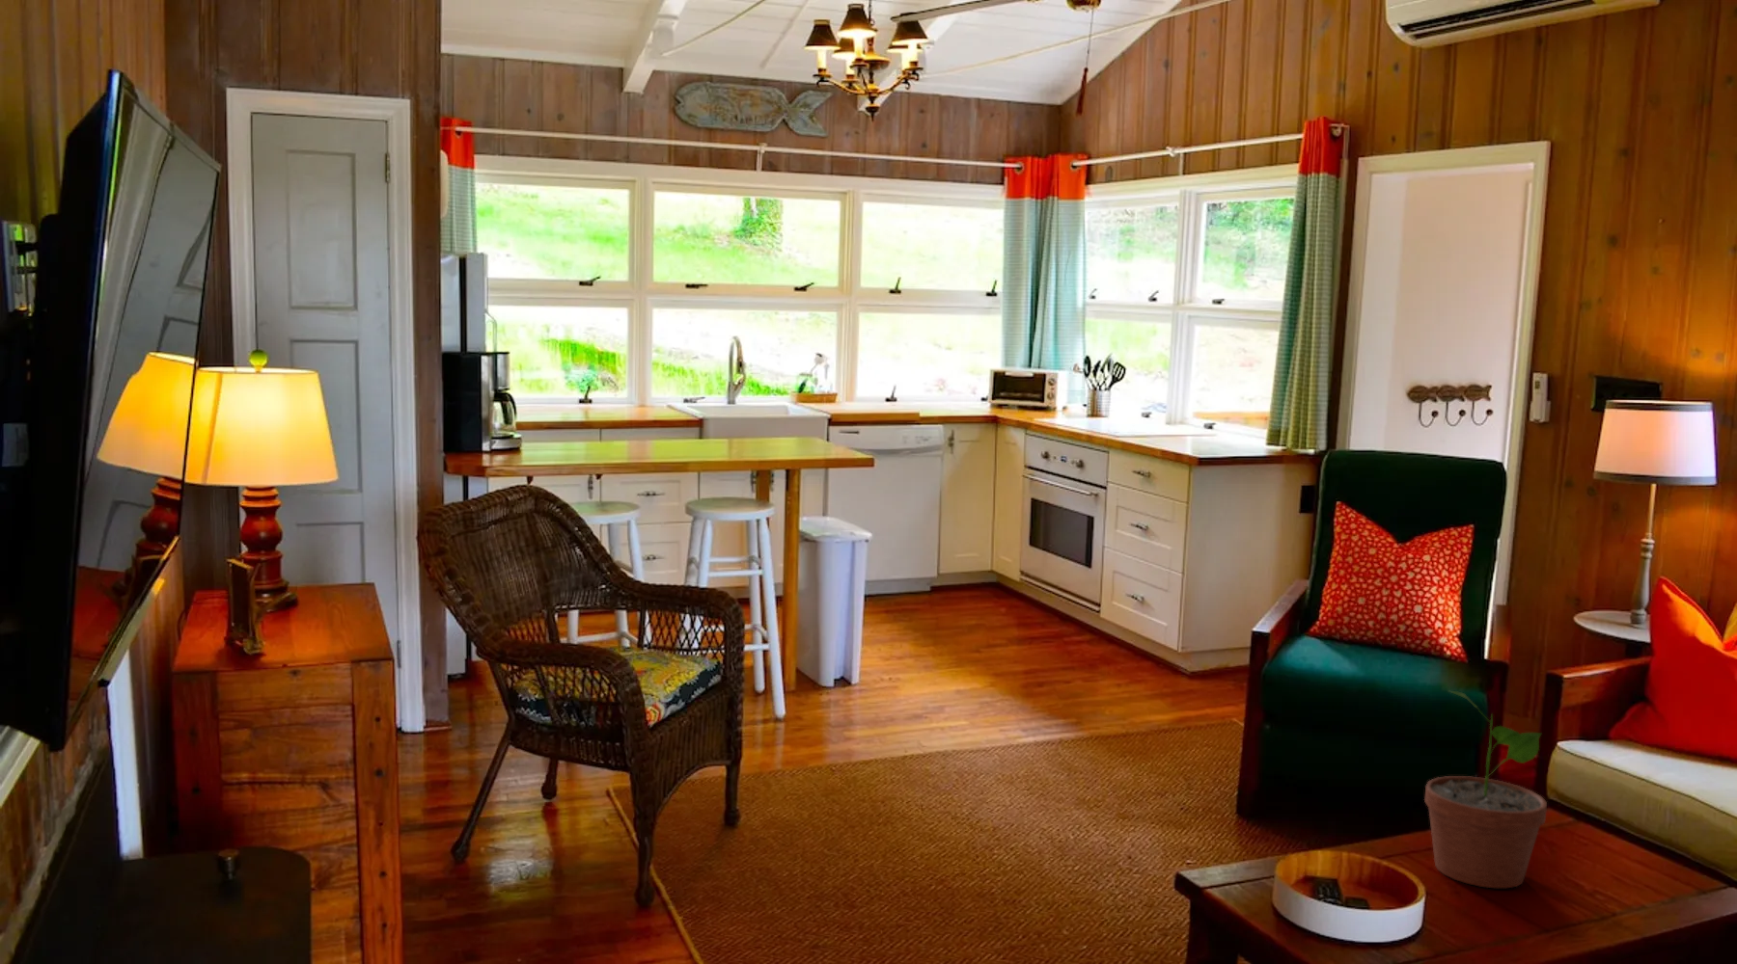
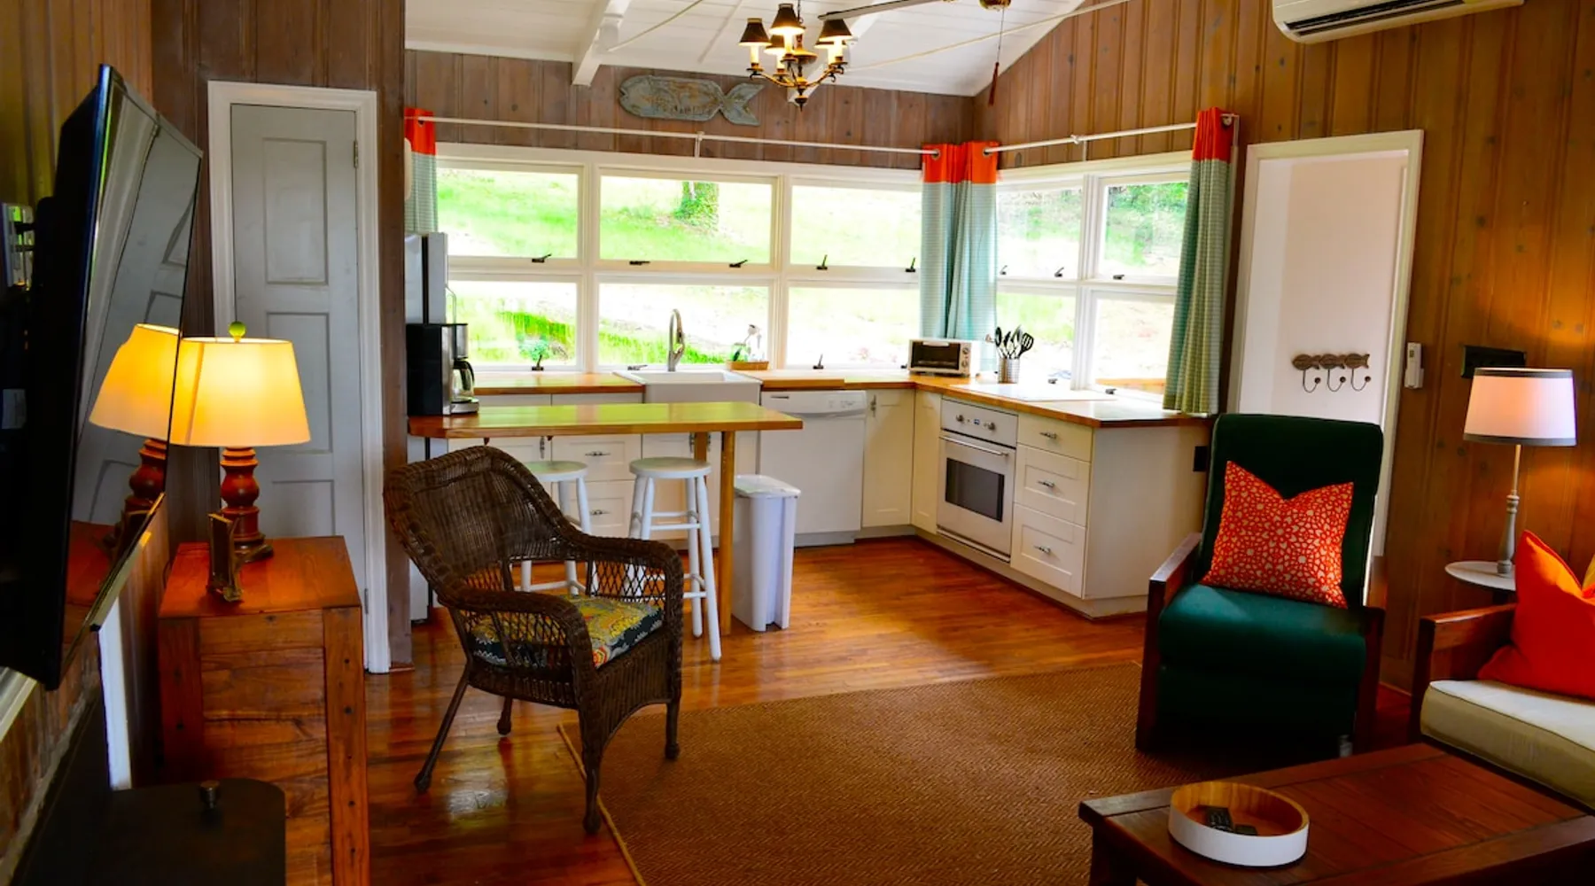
- potted plant (1486, 782)
